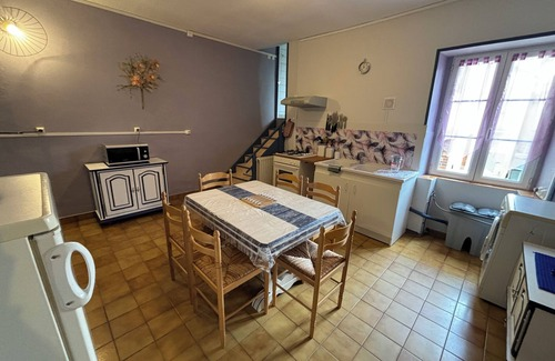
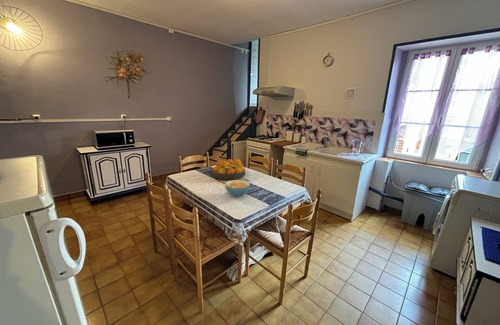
+ fruit bowl (228, 166)
+ cereal bowl (237, 189)
